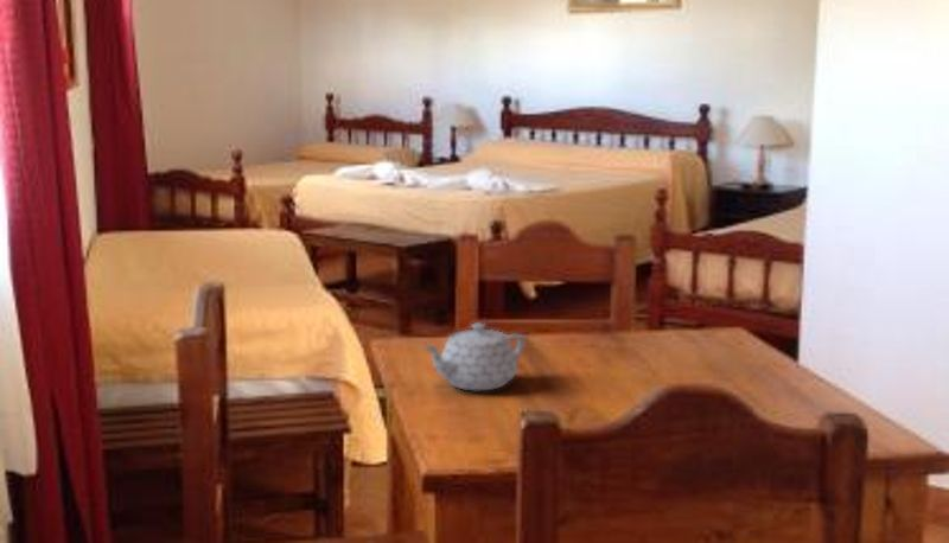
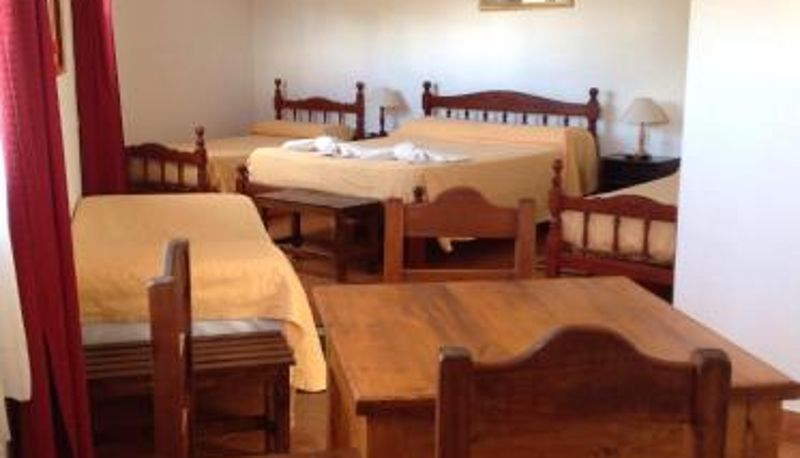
- teapot (474, 354)
